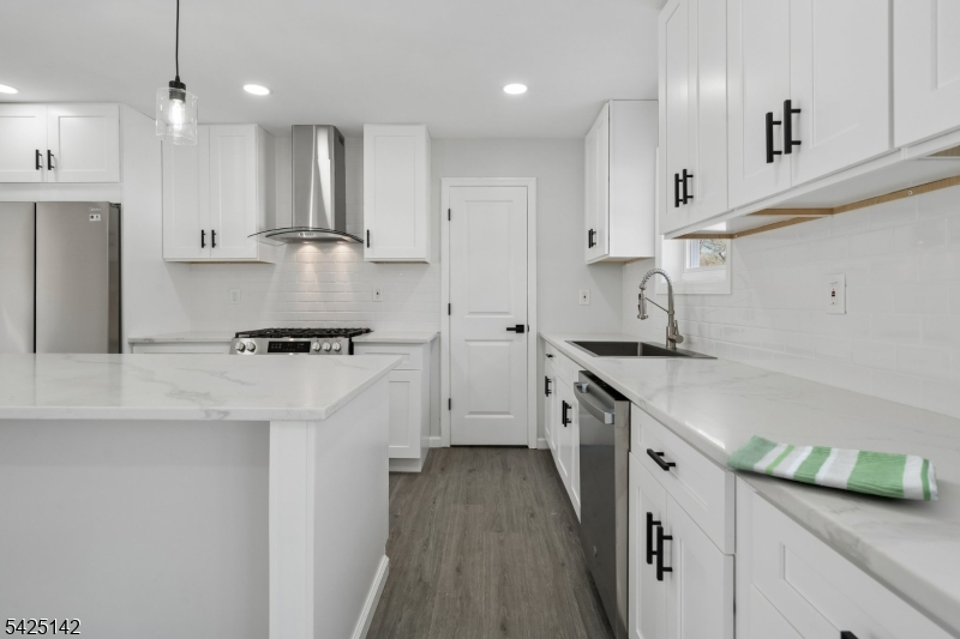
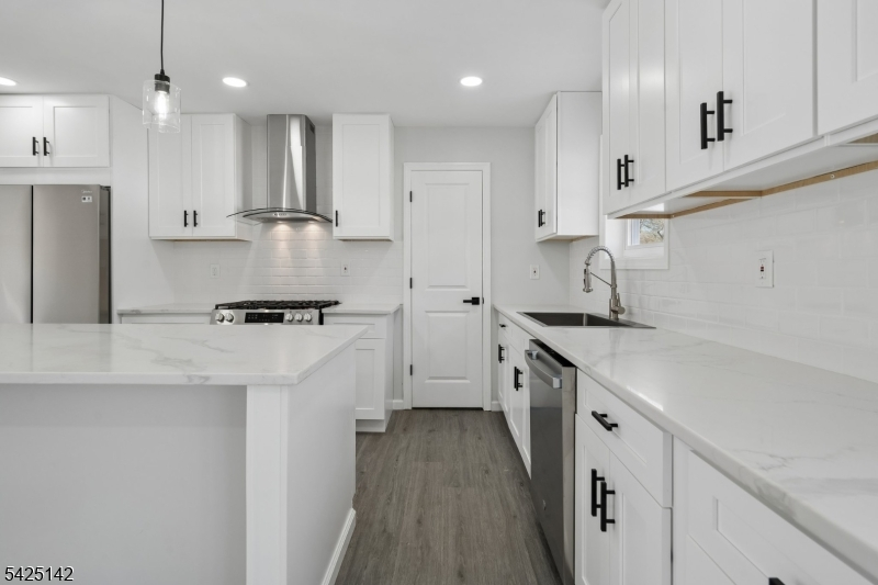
- dish towel (828, 463)
